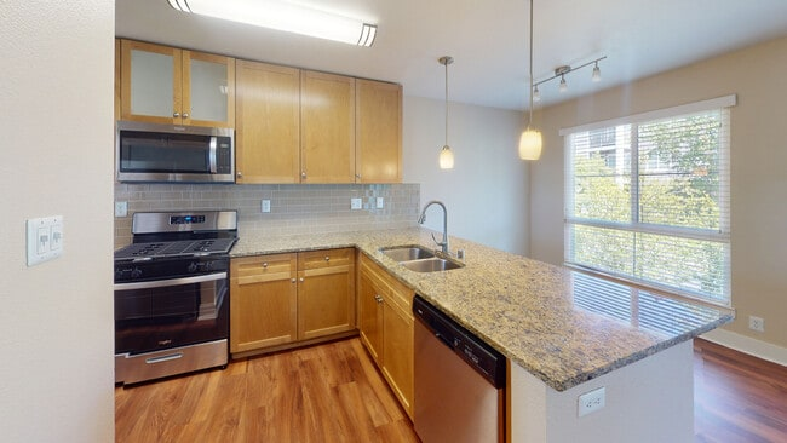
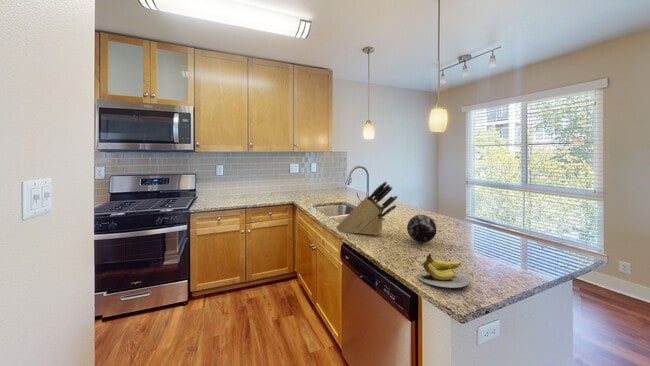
+ banana (441, 265)
+ decorative orb (421, 228)
+ knife block (366, 207)
